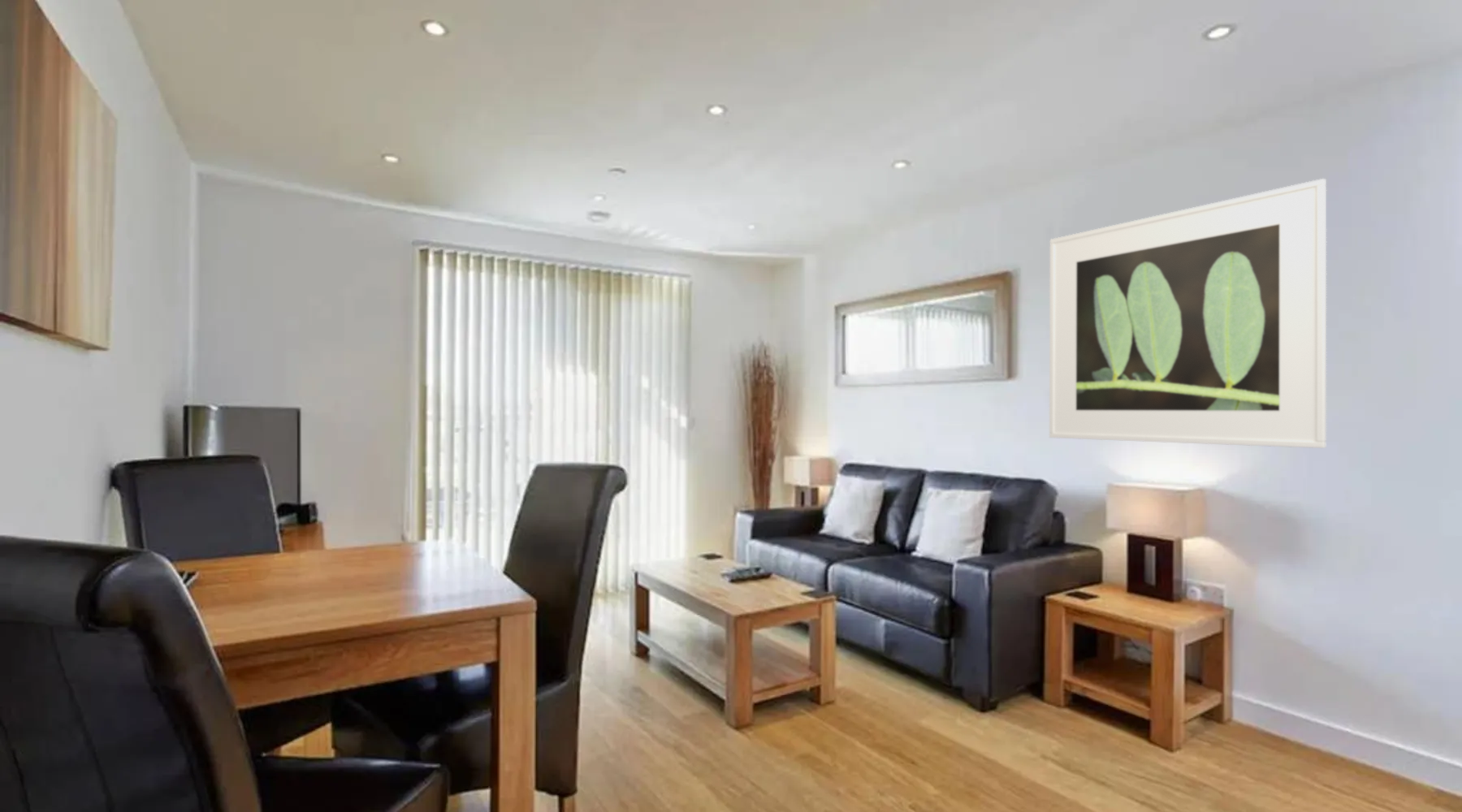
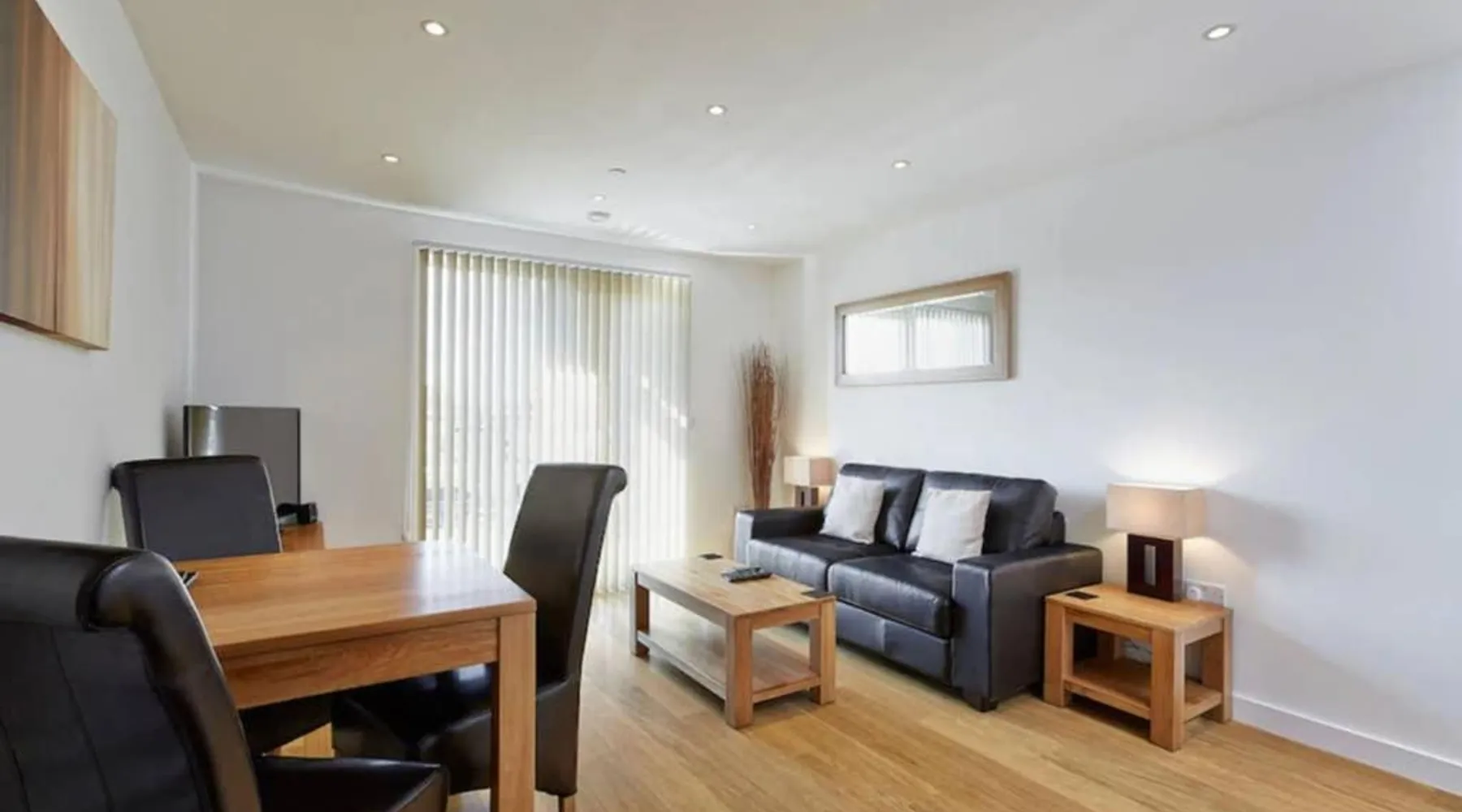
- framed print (1166, 327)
